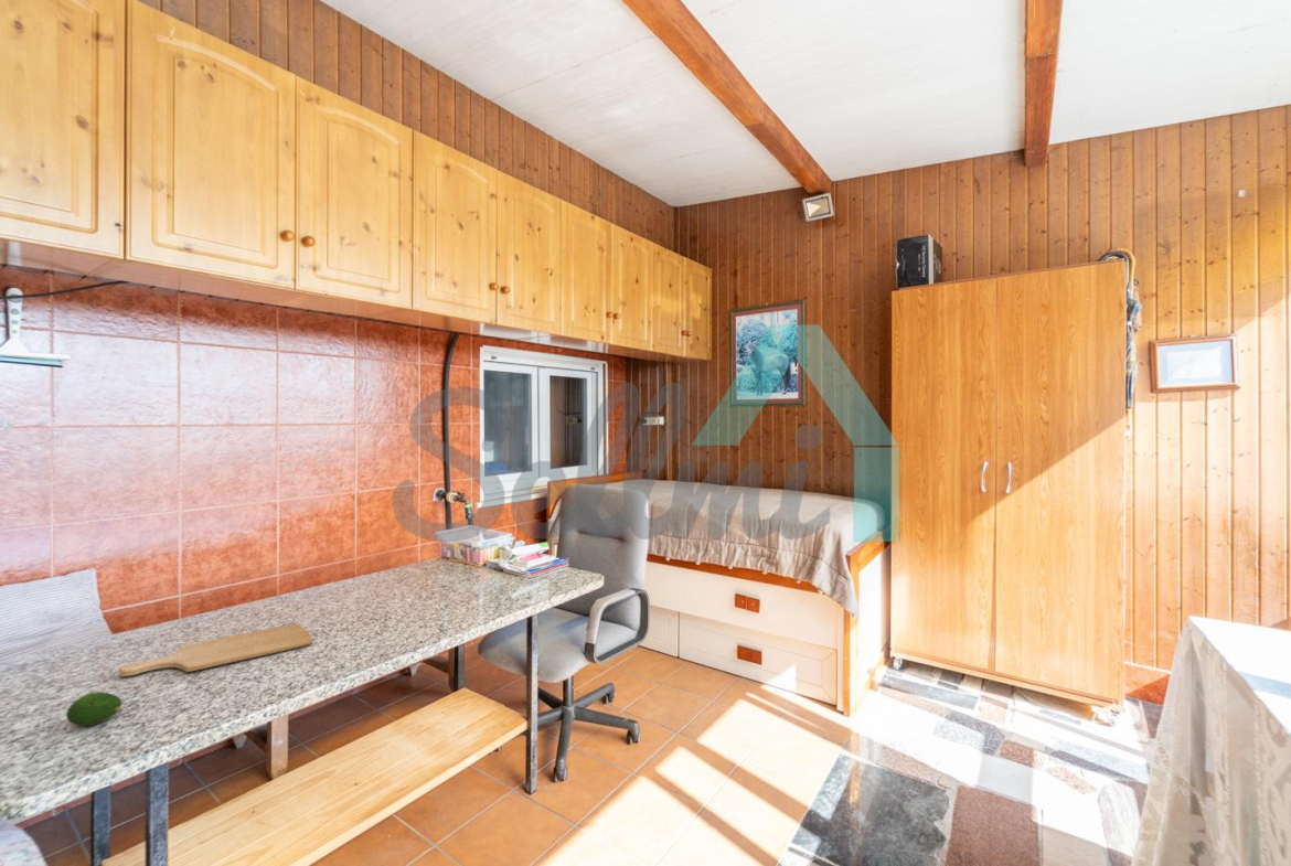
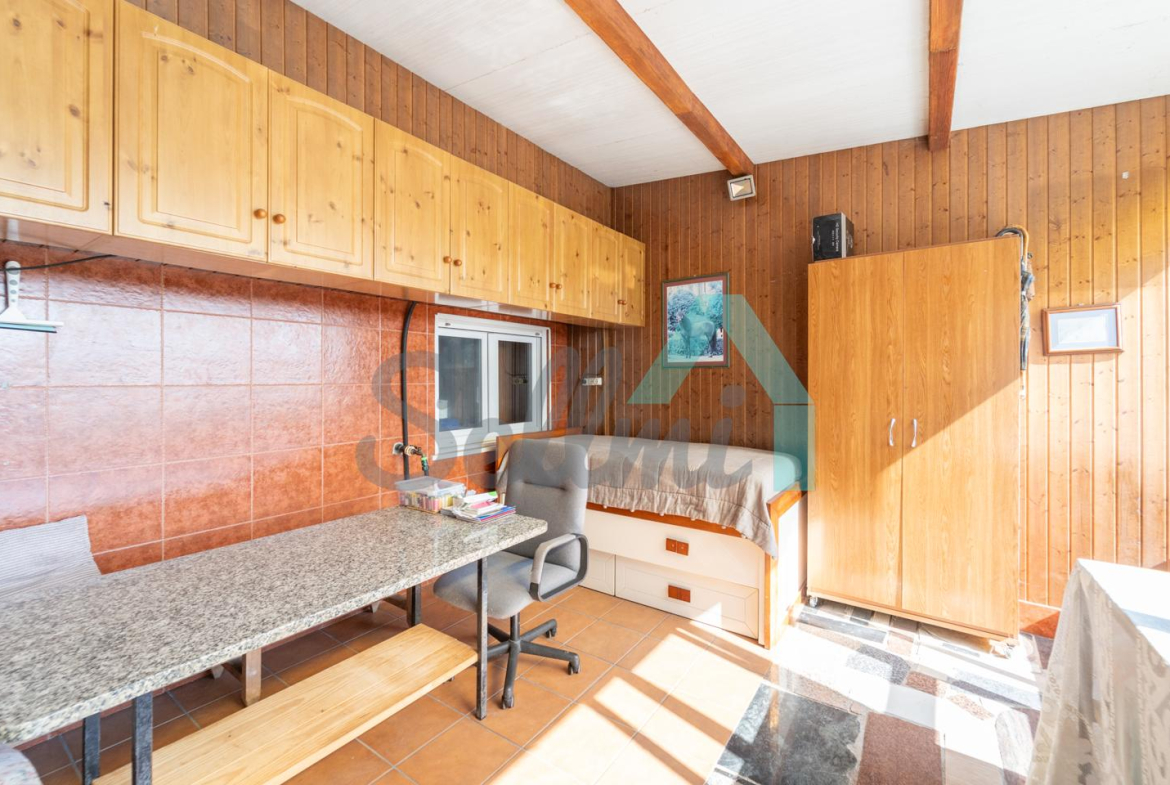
- fruit (94, 708)
- chopping board (221, 650)
